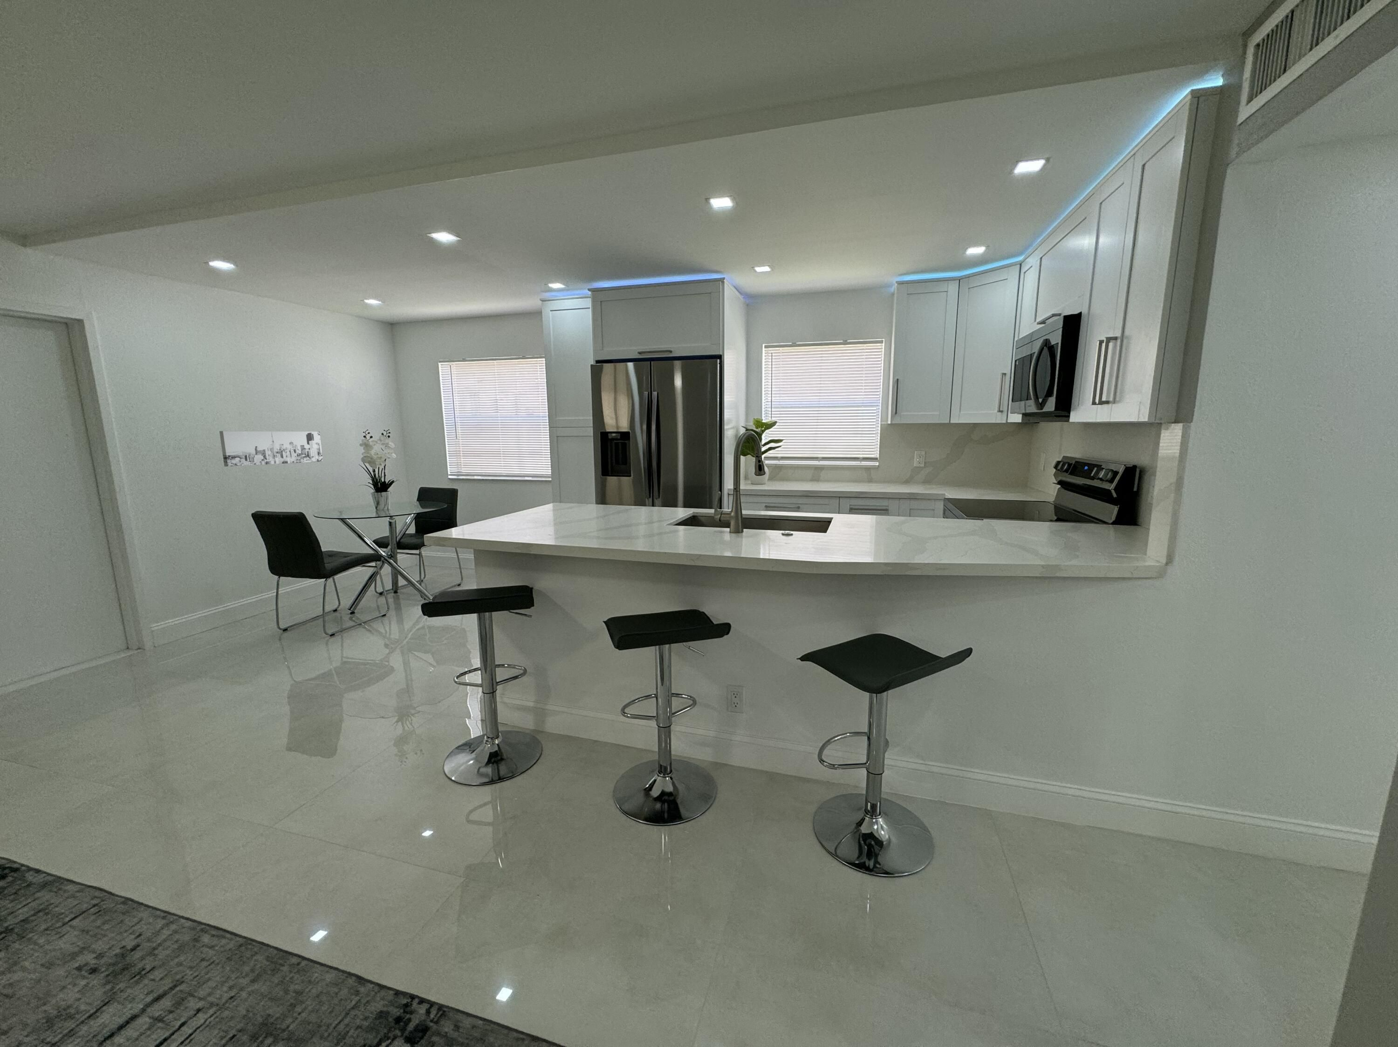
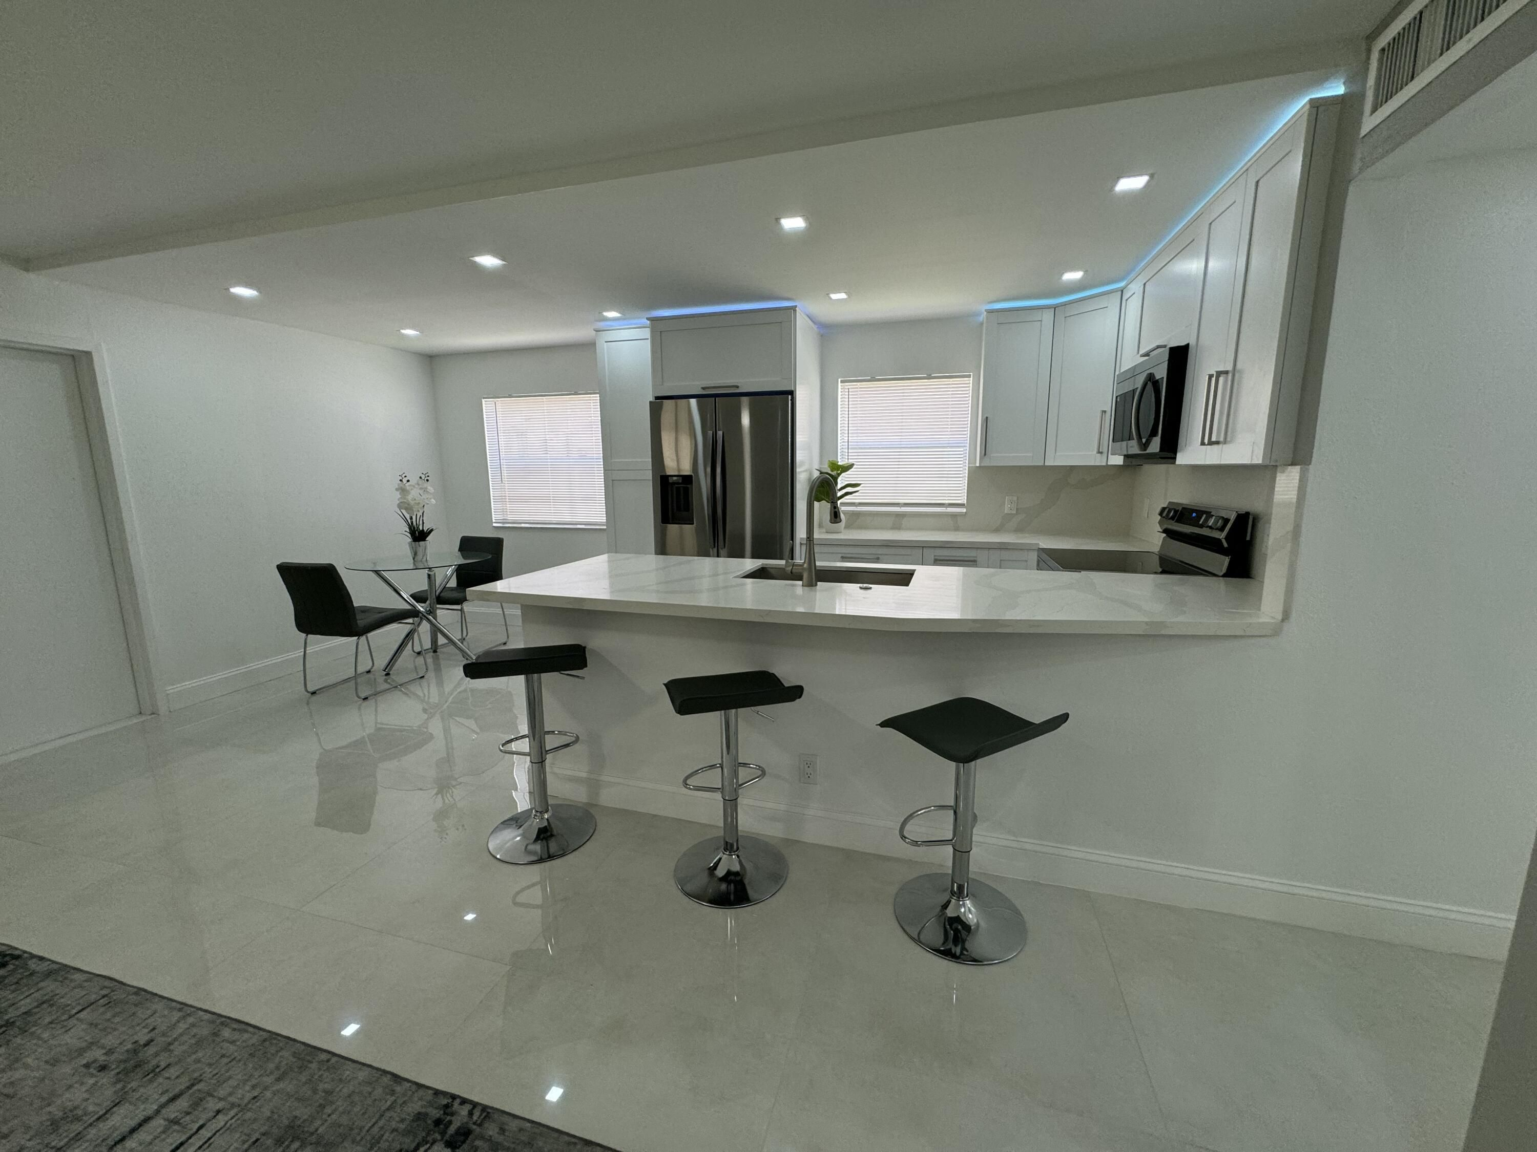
- wall art (275, 448)
